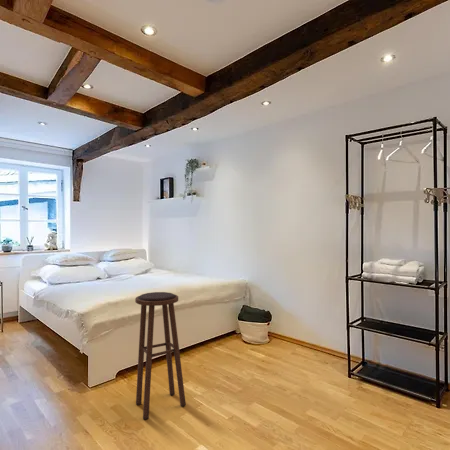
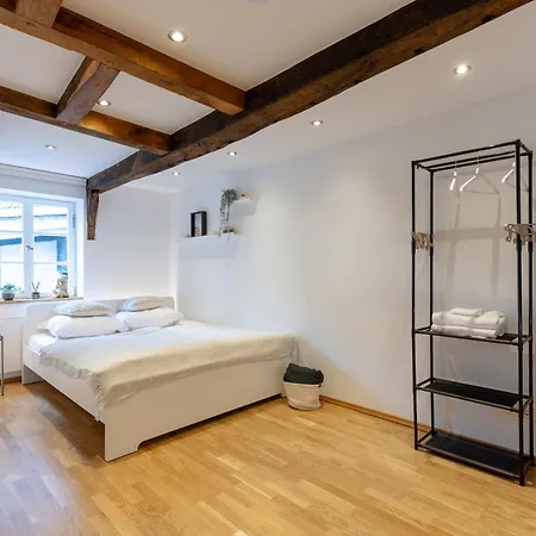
- stool (159, 352)
